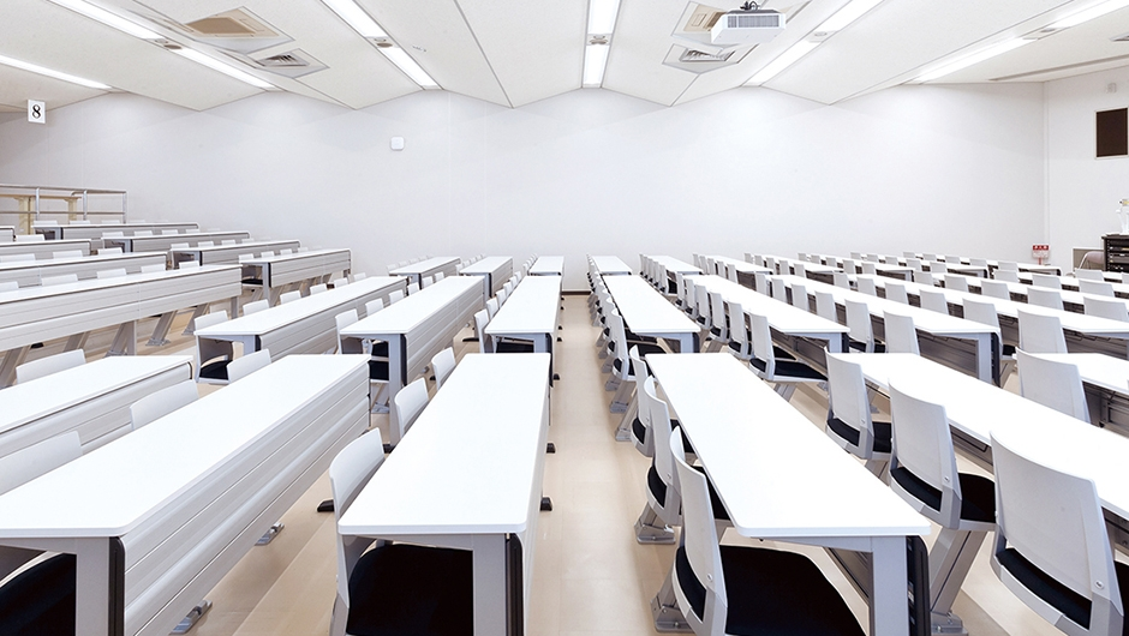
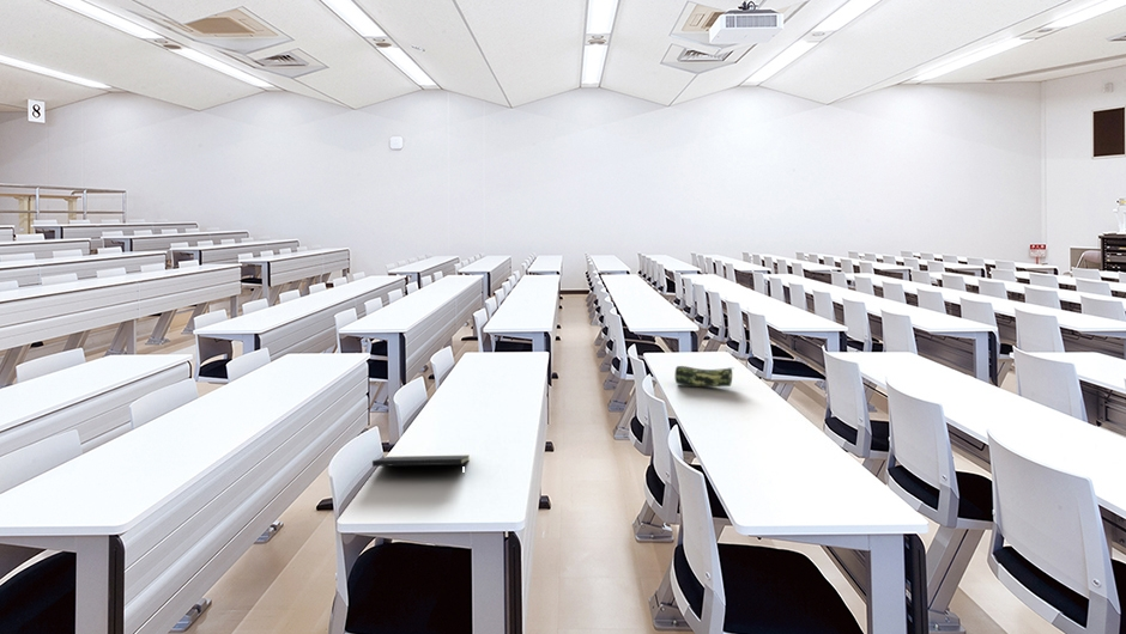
+ notepad (423, 459)
+ pencil case (704, 376)
